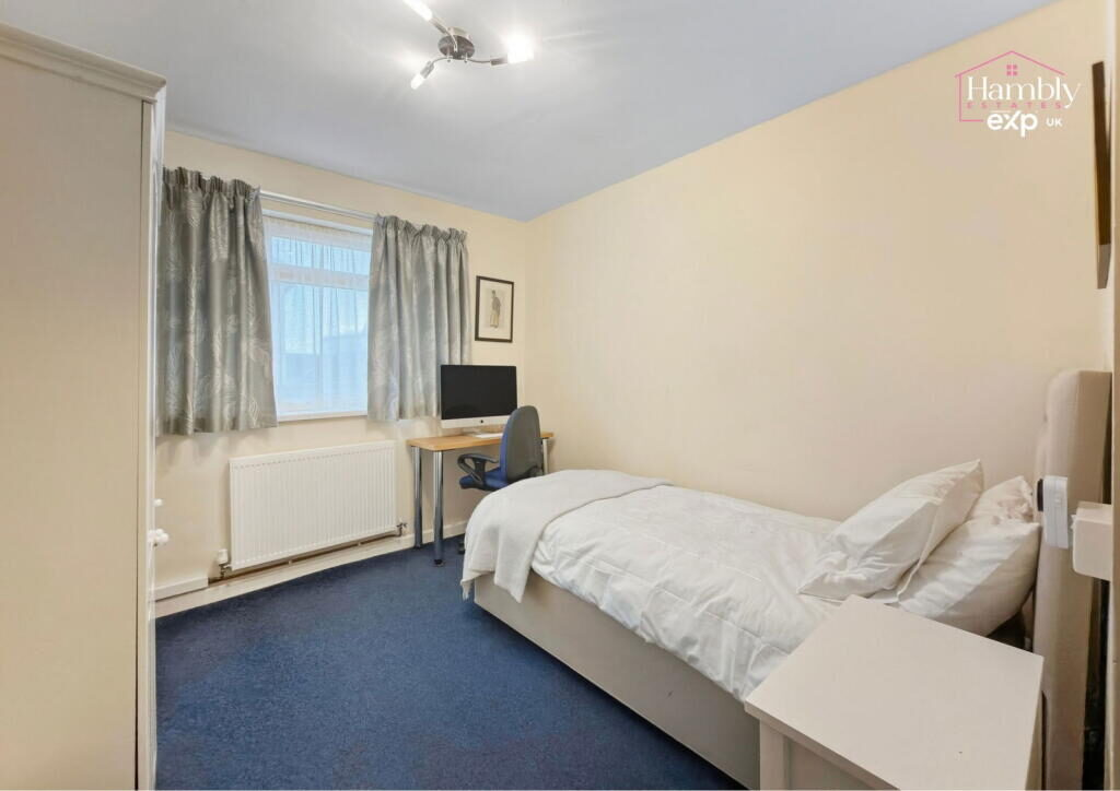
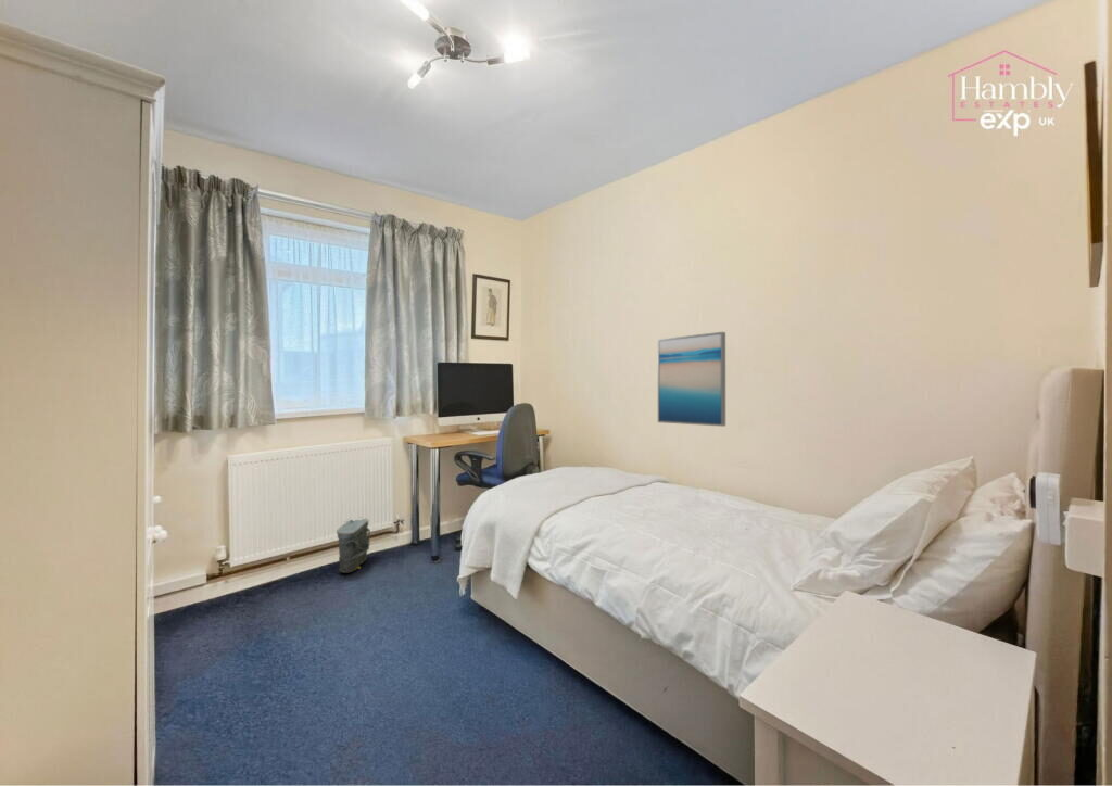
+ wall art (690, 380)
+ bag (355, 544)
